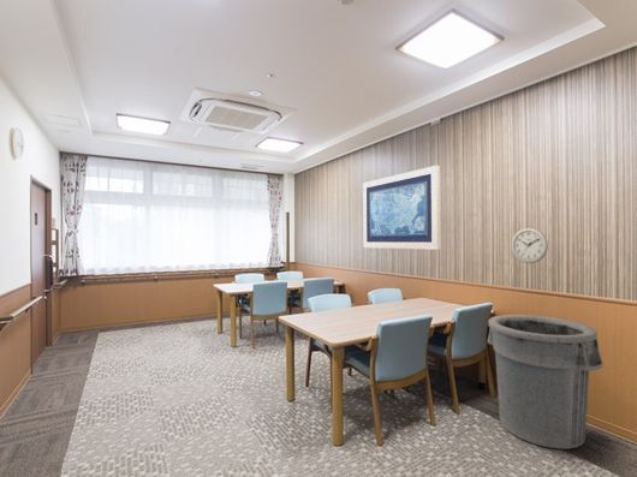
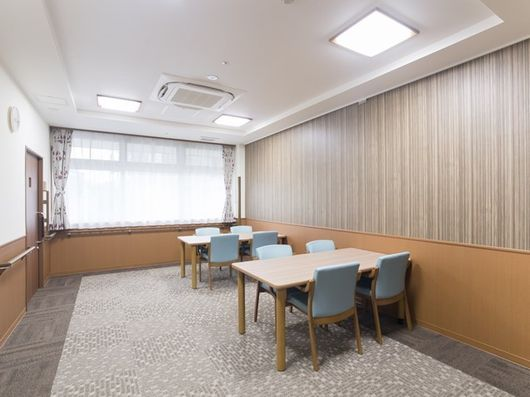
- wall clock (528, 245)
- trash can (538, 376)
- wall art (397, 211)
